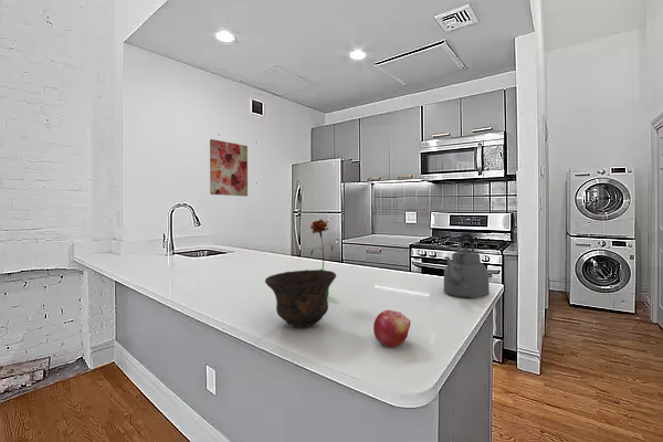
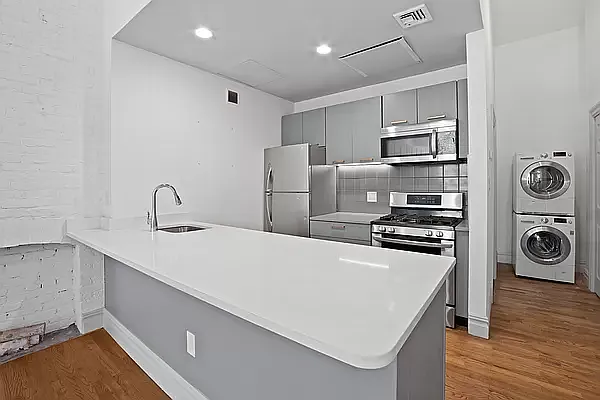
- fruit (392, 326)
- wall art (229, 169)
- flower (323, 257)
- kettle (461, 264)
- bowl (301, 298)
